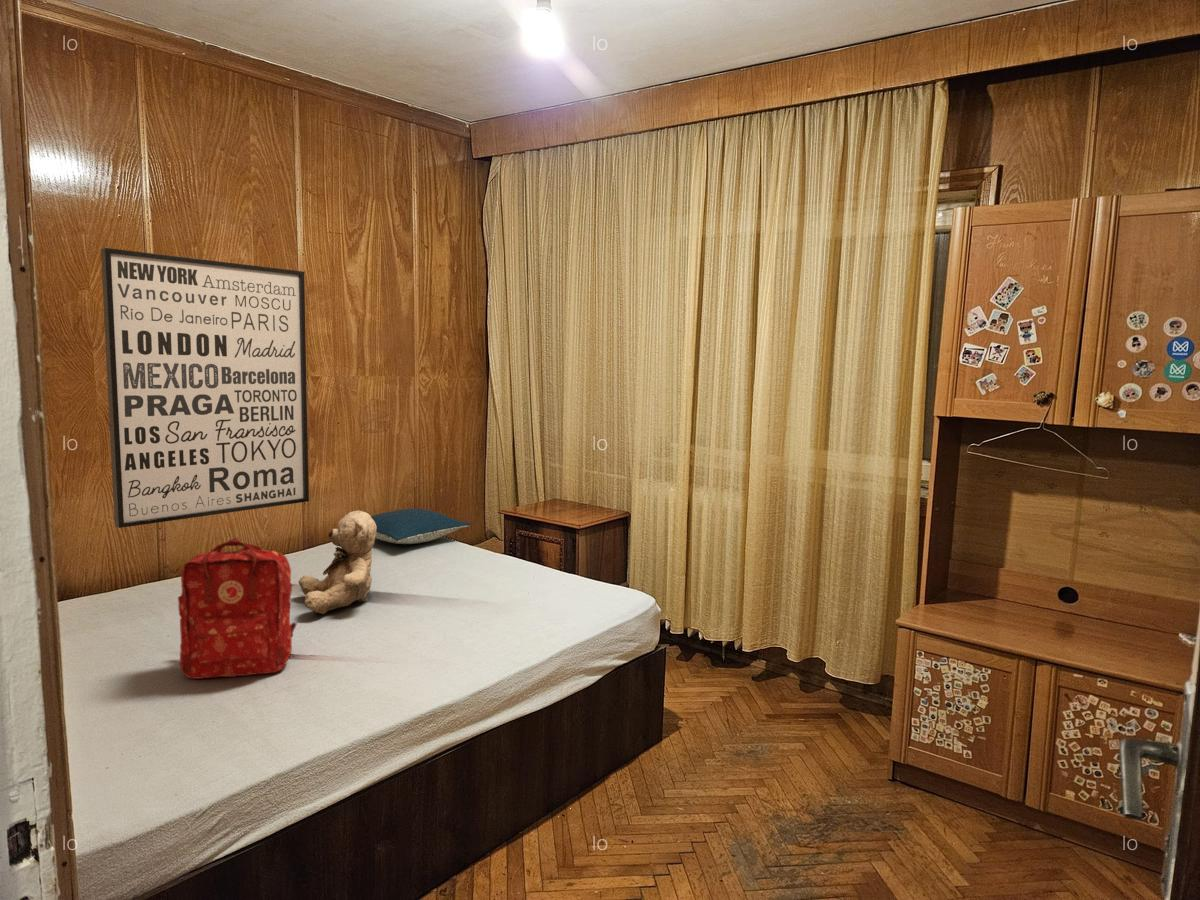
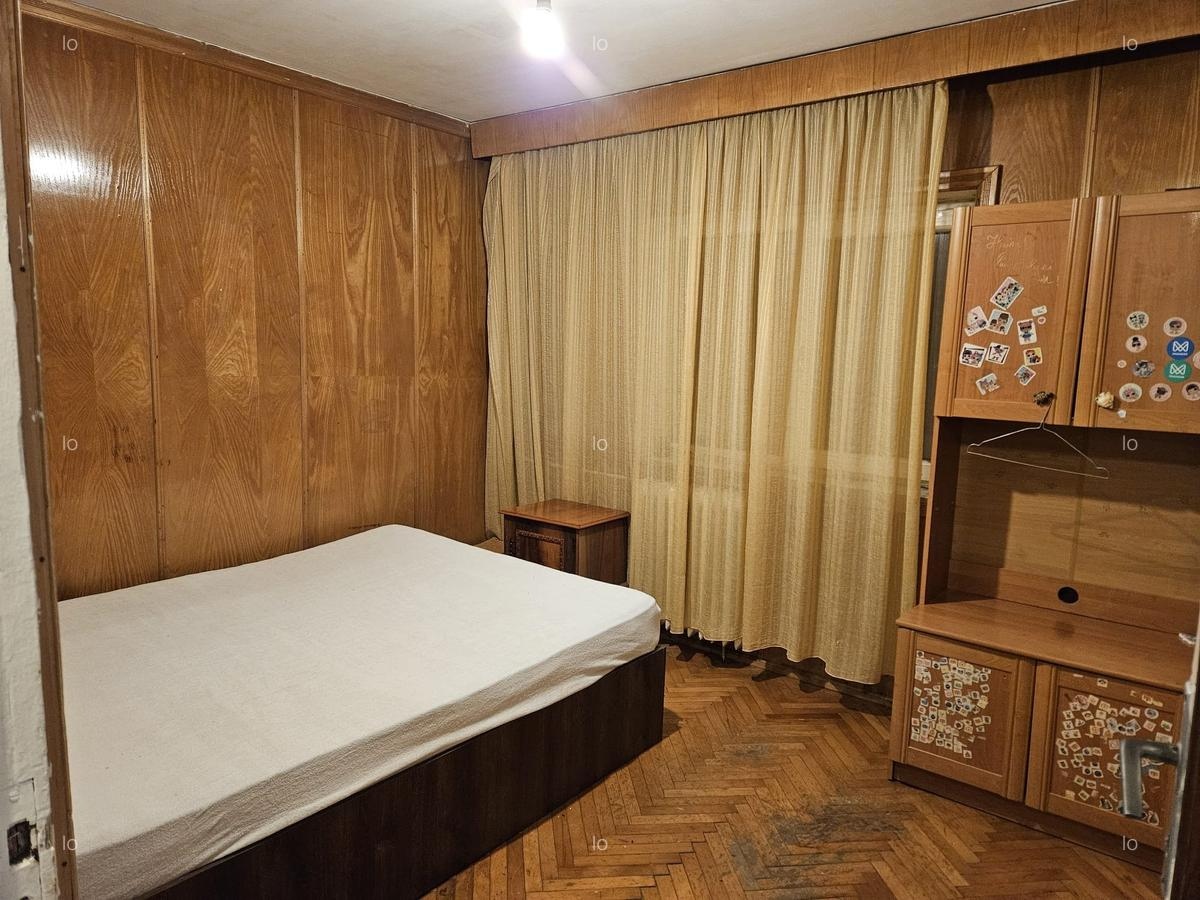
- teddy bear (333, 559)
- wall art (216, 389)
- pillow (407, 525)
- backpack (235, 601)
